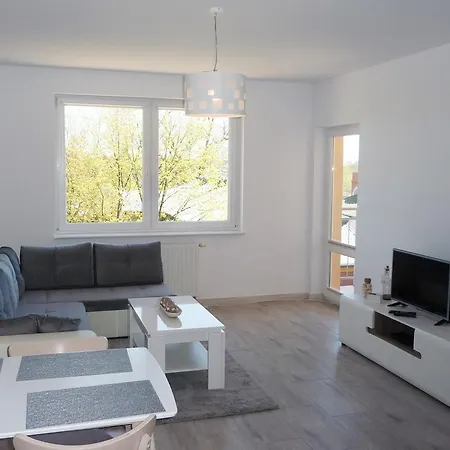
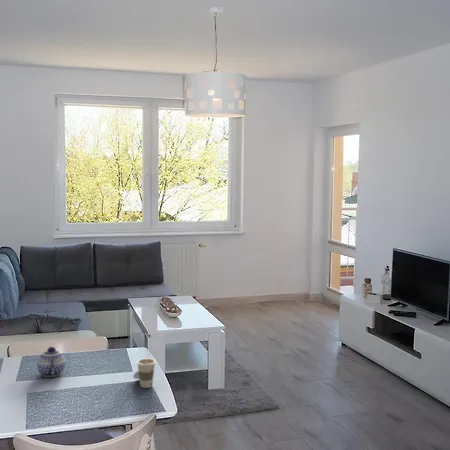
+ cup (144, 371)
+ teapot (51, 360)
